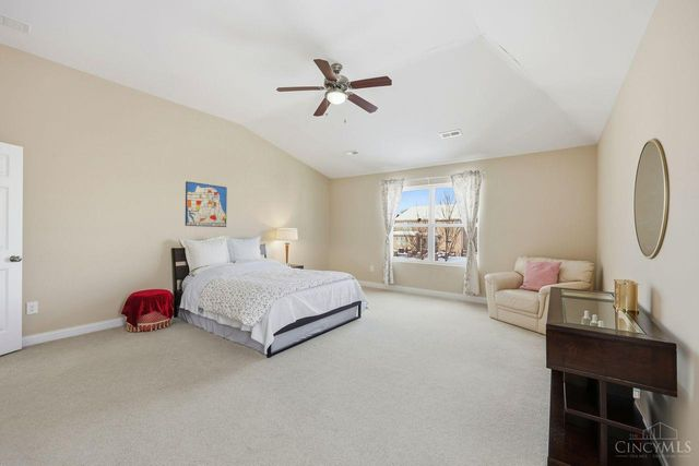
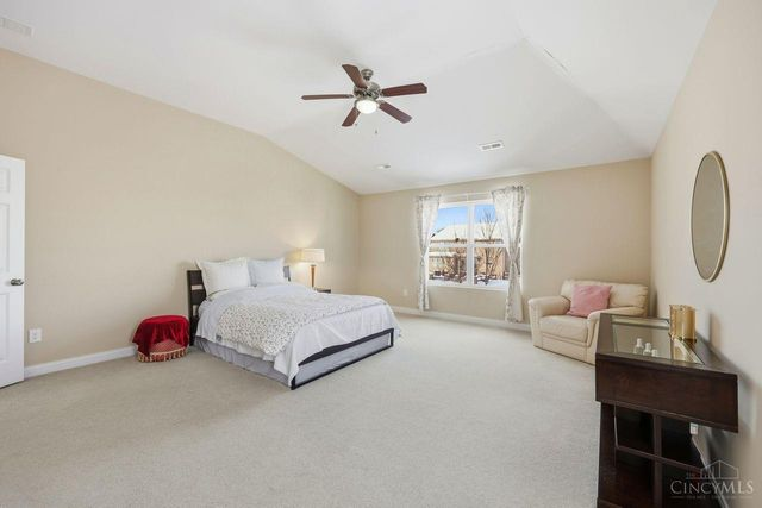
- wall art (206, 205)
